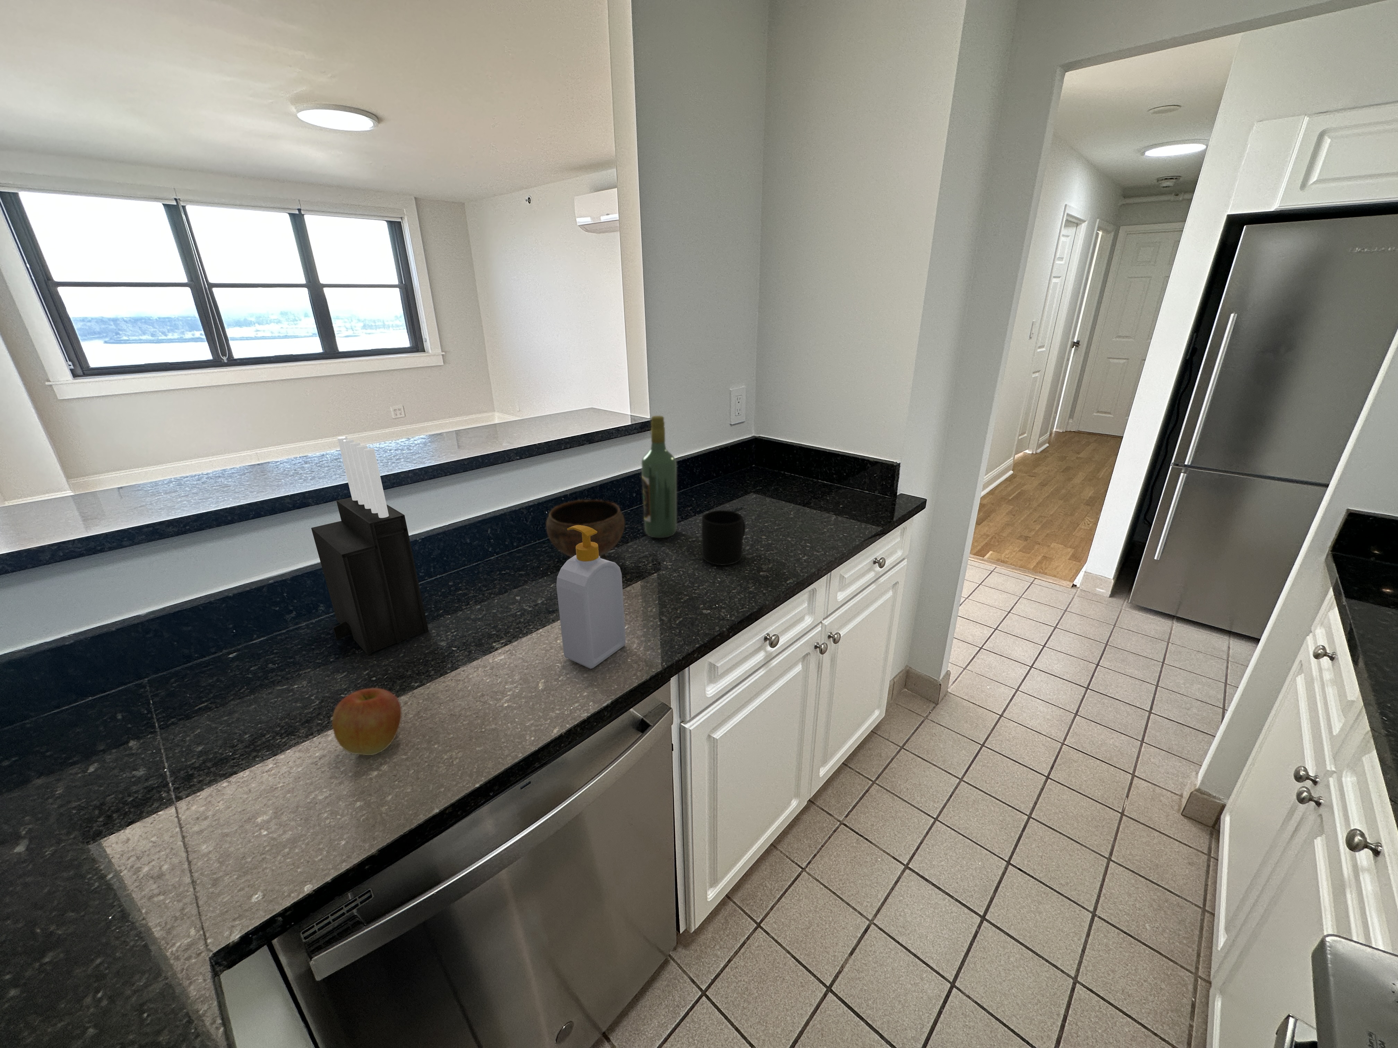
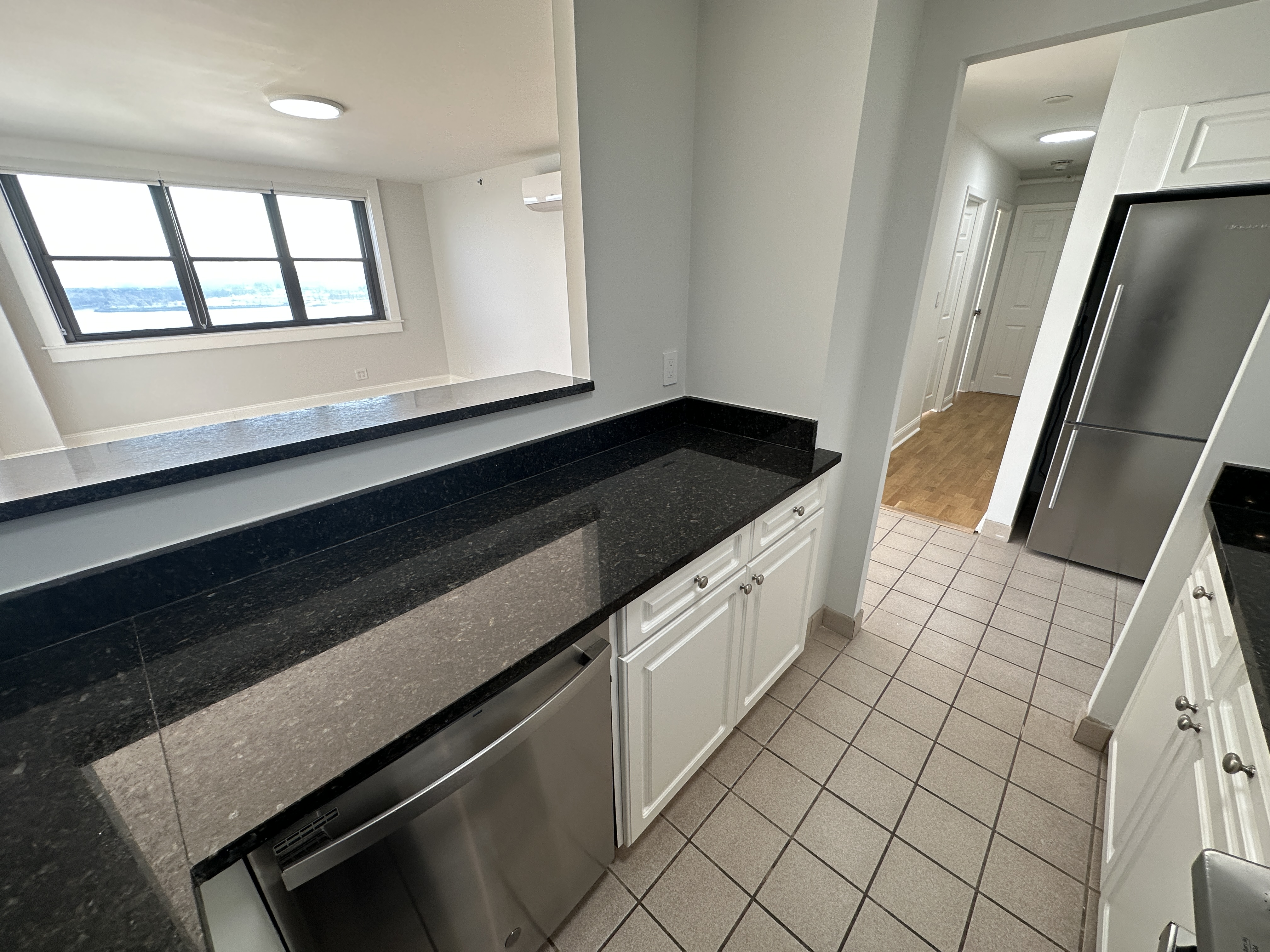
- knife block (354, 543)
- bowl (590, 537)
- wine bottle (659, 477)
- soap bottle (589, 592)
- mug (728, 536)
- apple (369, 720)
